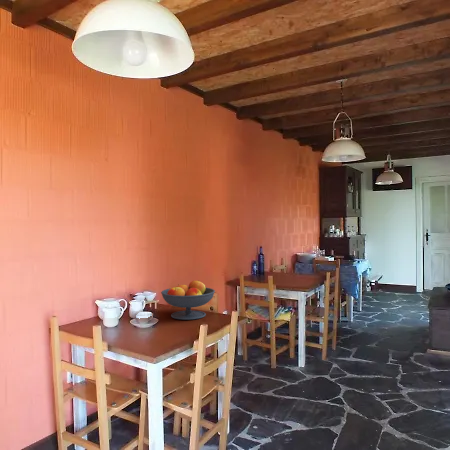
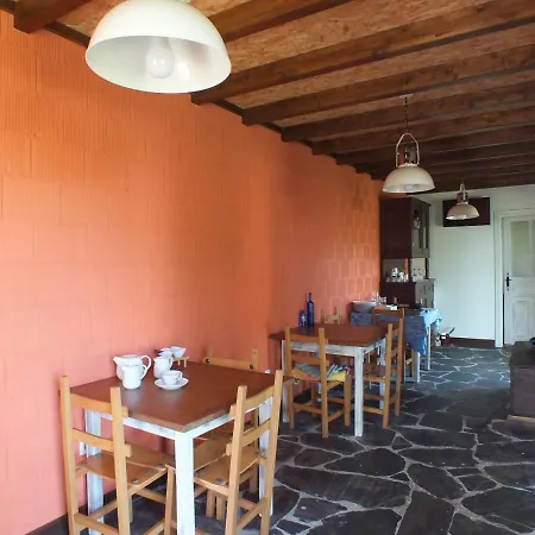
- fruit bowl (188, 299)
